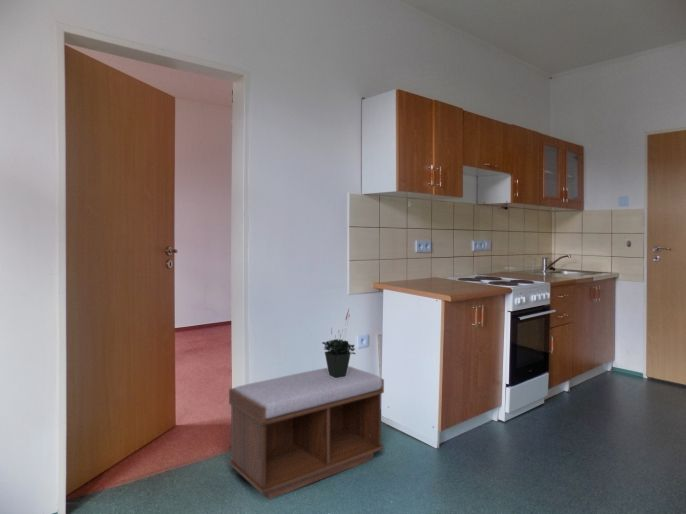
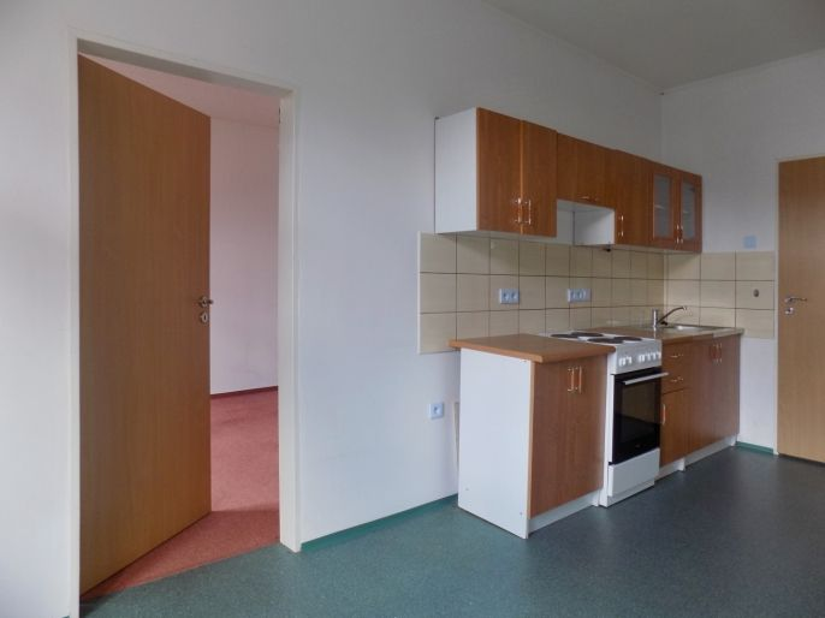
- bench (310, 422)
- potted plant (339, 342)
